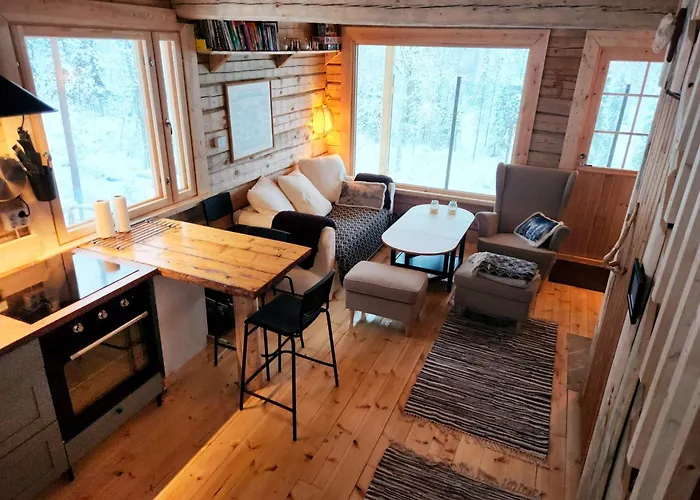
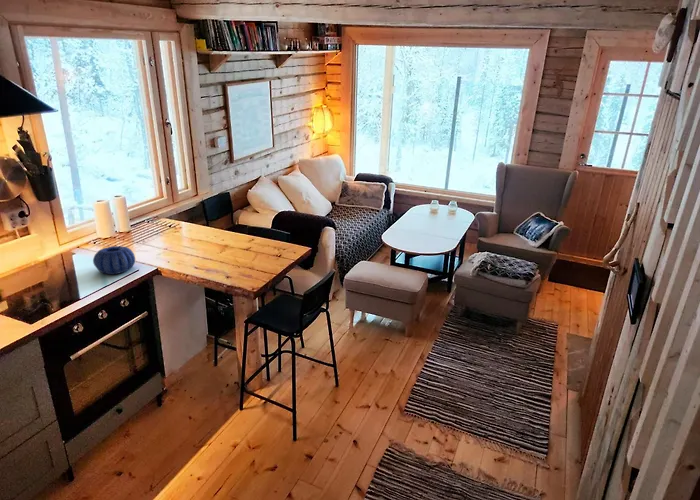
+ decorative bowl (114, 259)
